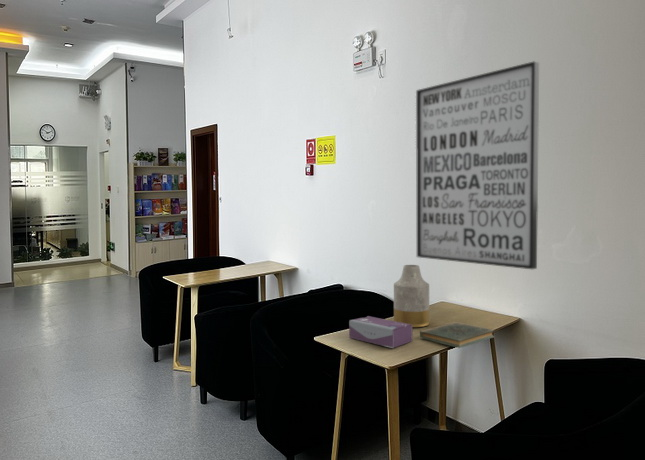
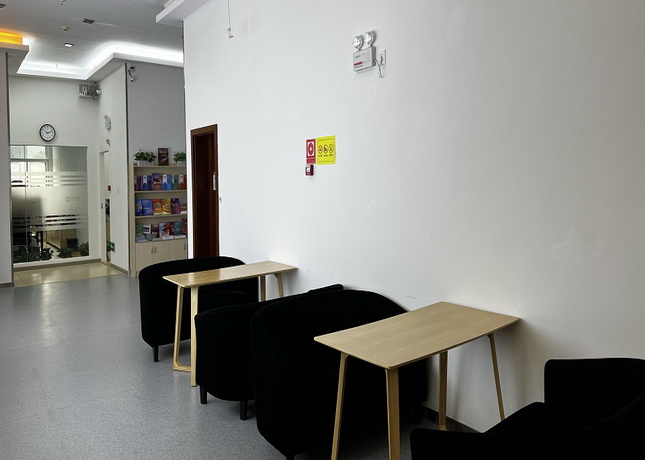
- vase (411, 294)
- tissue box (380, 330)
- book (457, 333)
- wall art (470, 171)
